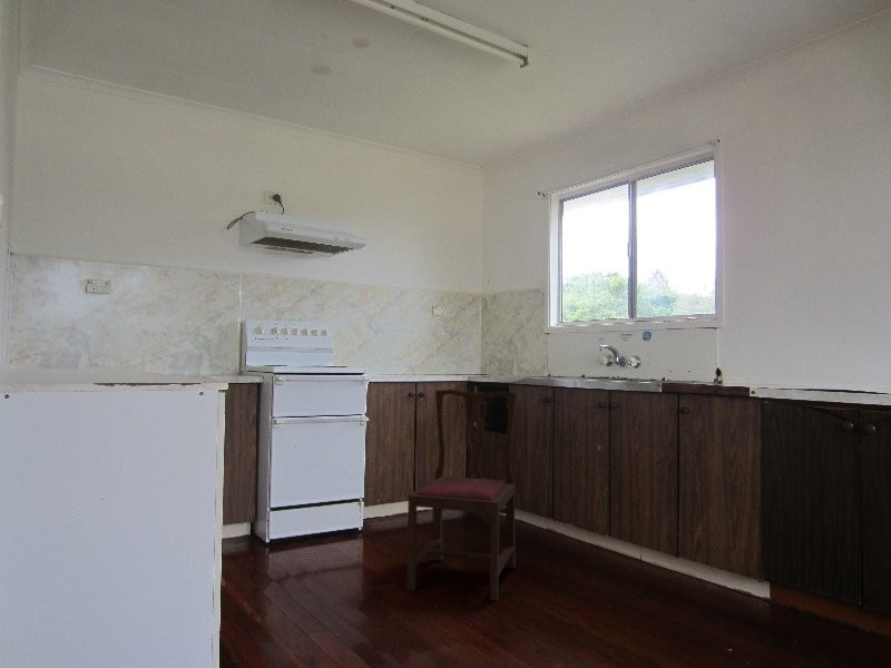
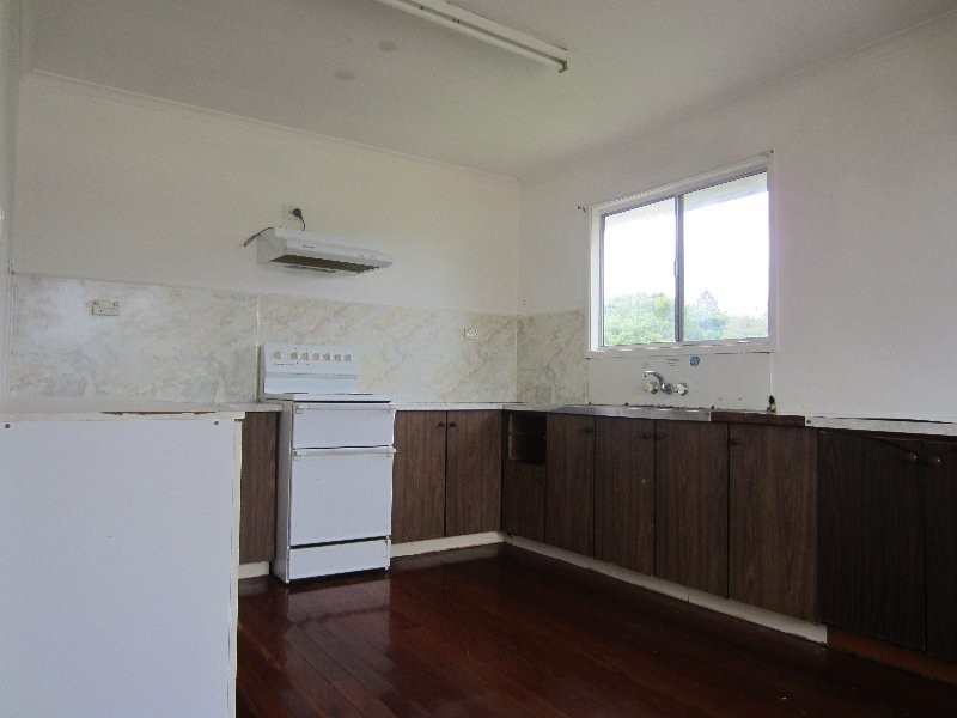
- dining chair (464, 484)
